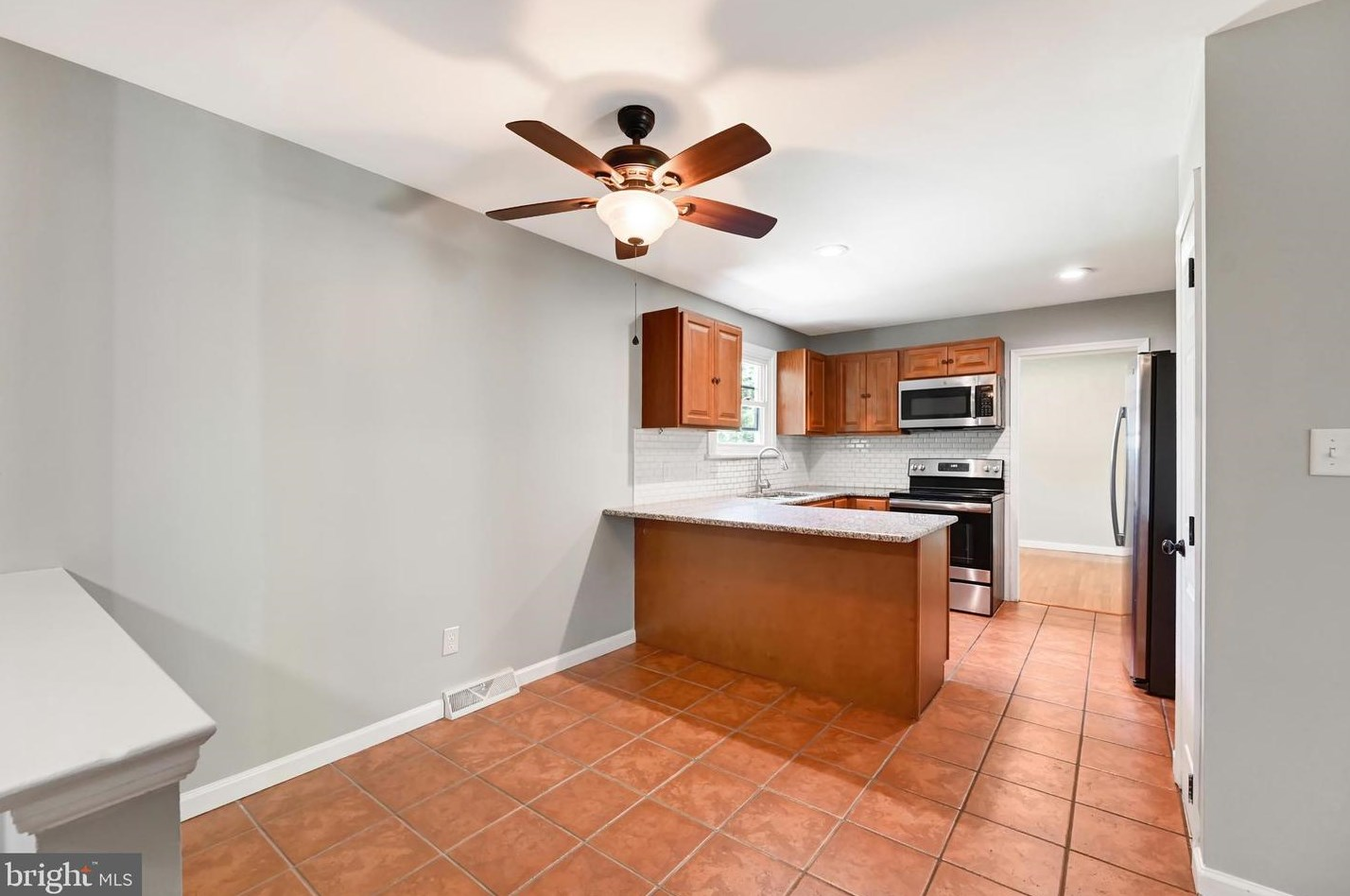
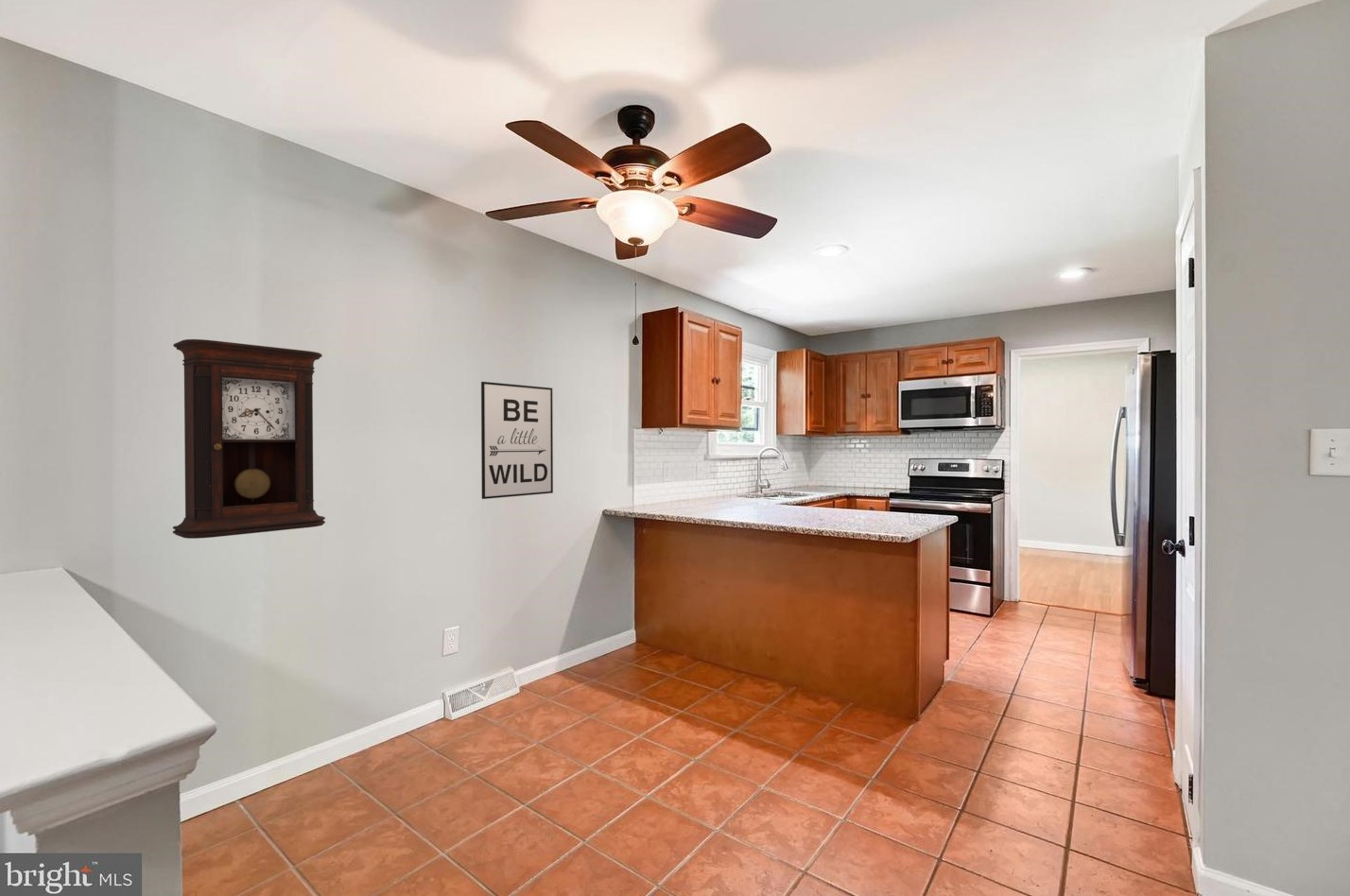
+ pendulum clock (255, 439)
+ wall art (519, 440)
